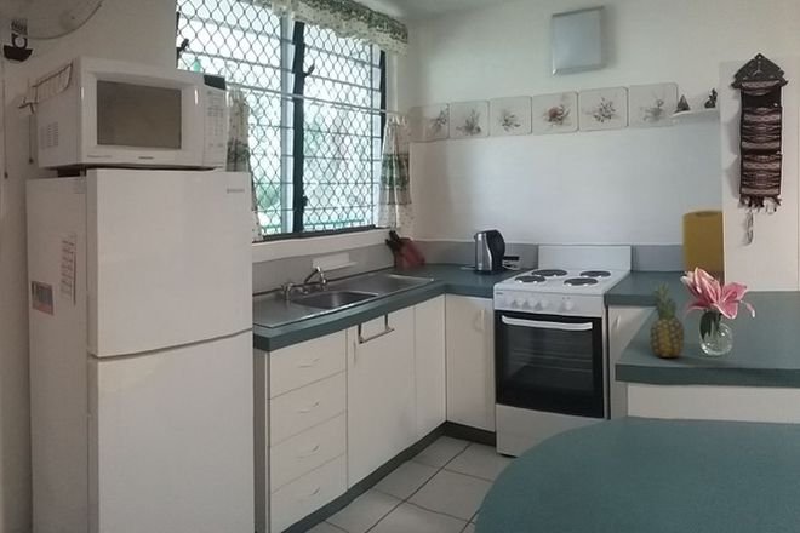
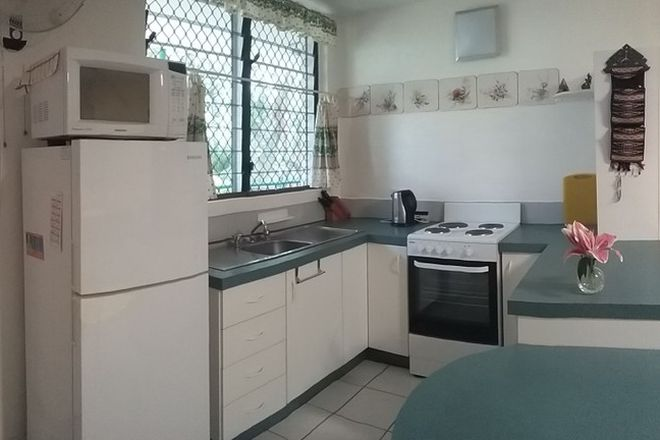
- fruit (665, 319)
